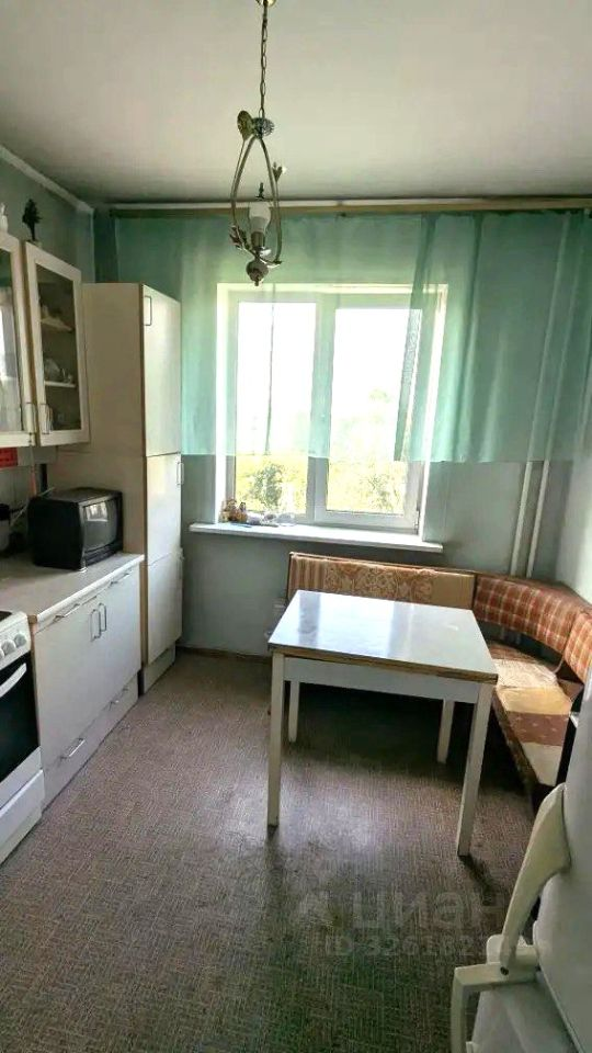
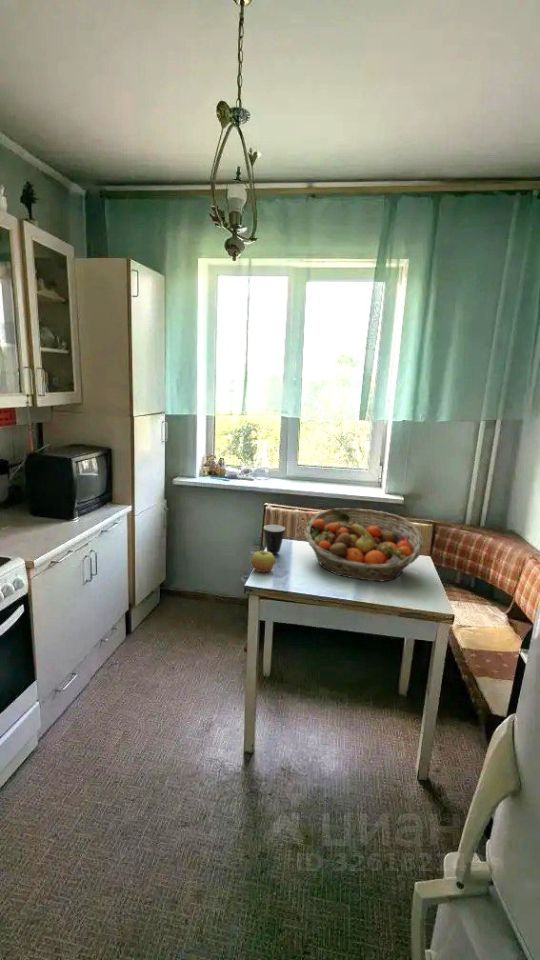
+ fruit basket (361, 542)
+ mug (273, 541)
+ apple (263, 560)
